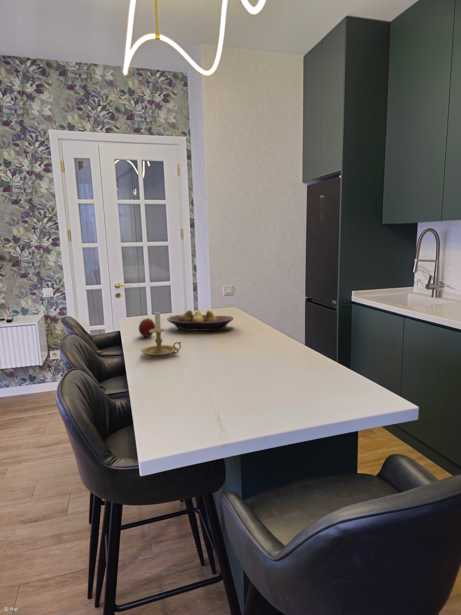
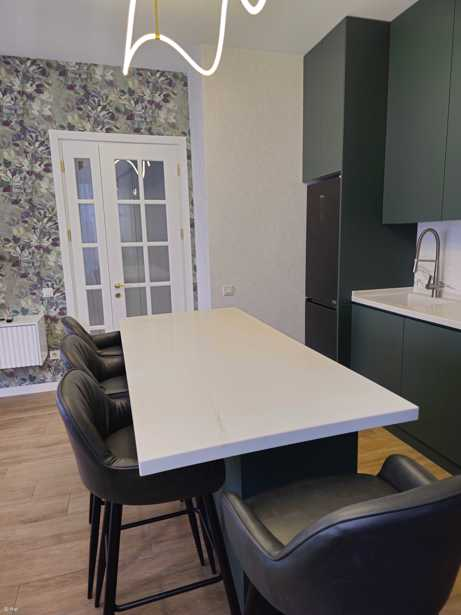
- candle holder (160, 332)
- fruit (146, 327)
- fruit bowl (200, 319)
